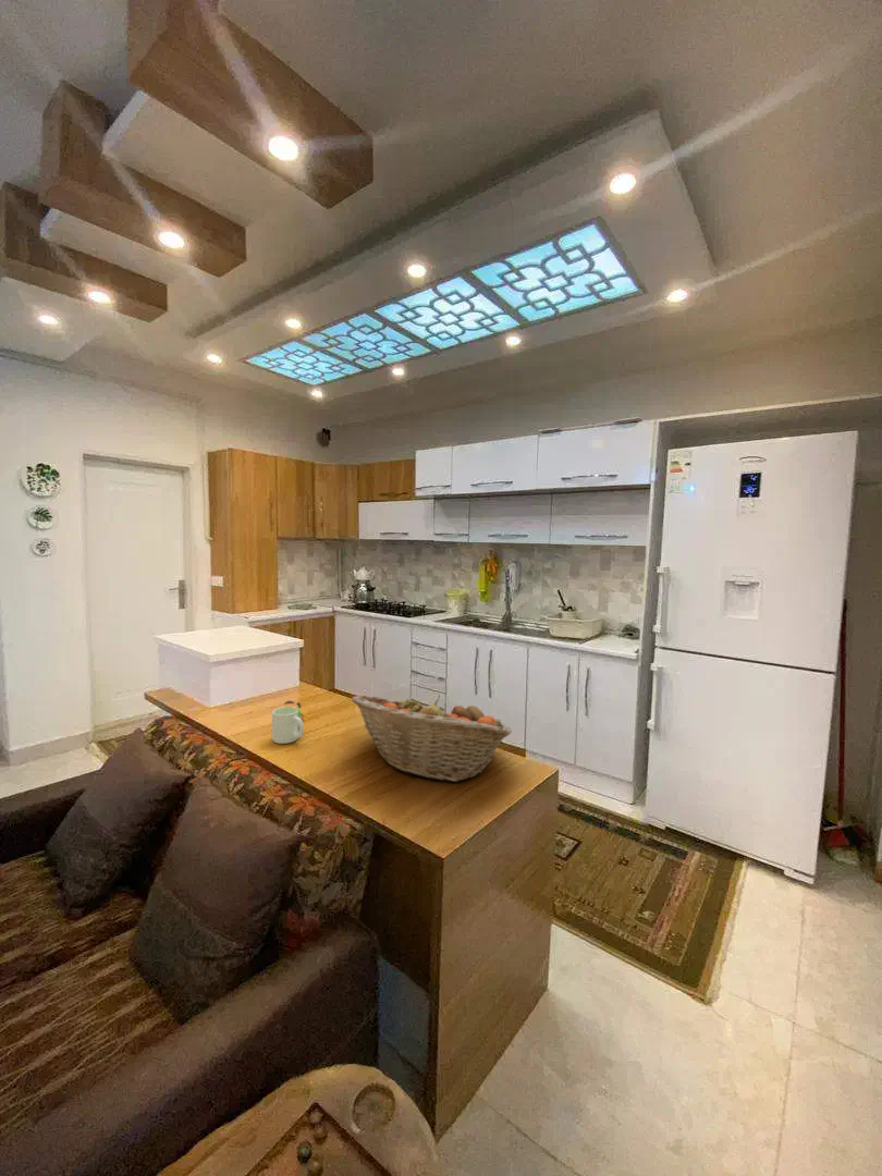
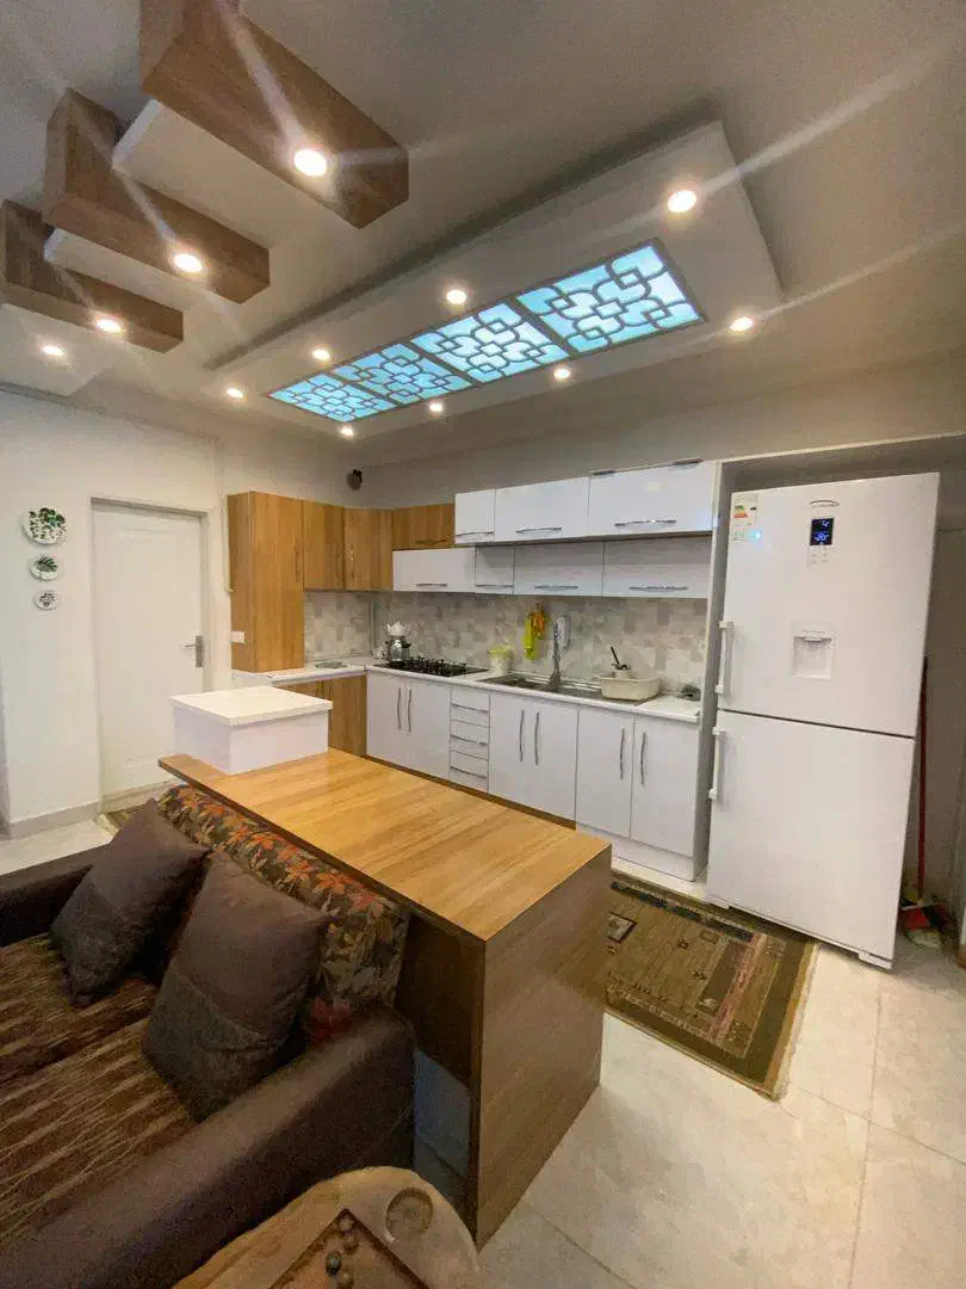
- mug (290, 722)
- fruit basket (429, 725)
